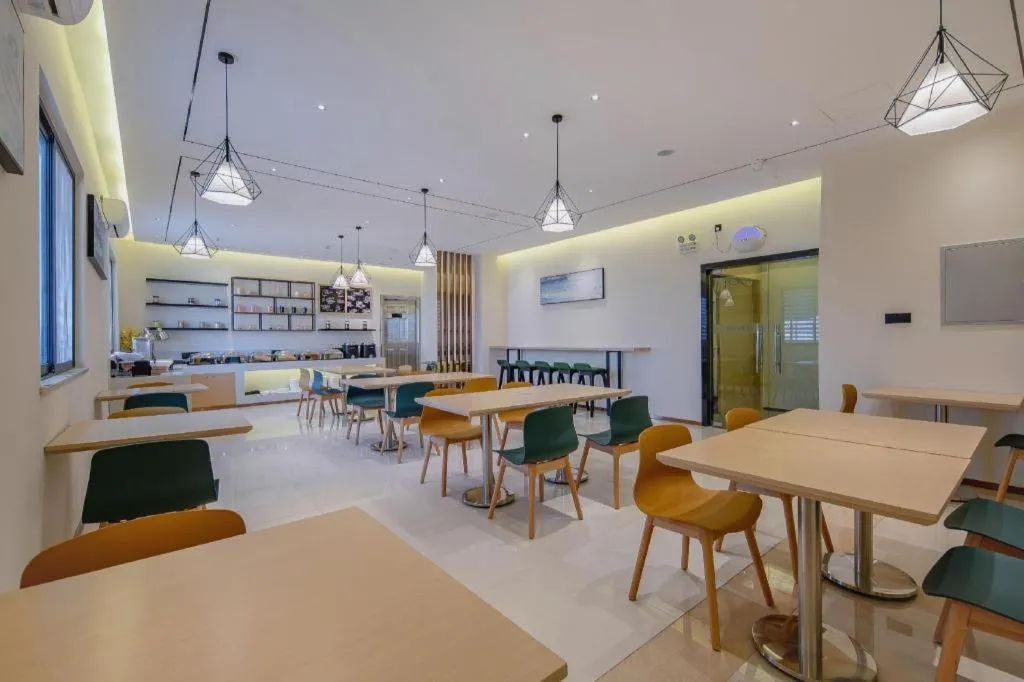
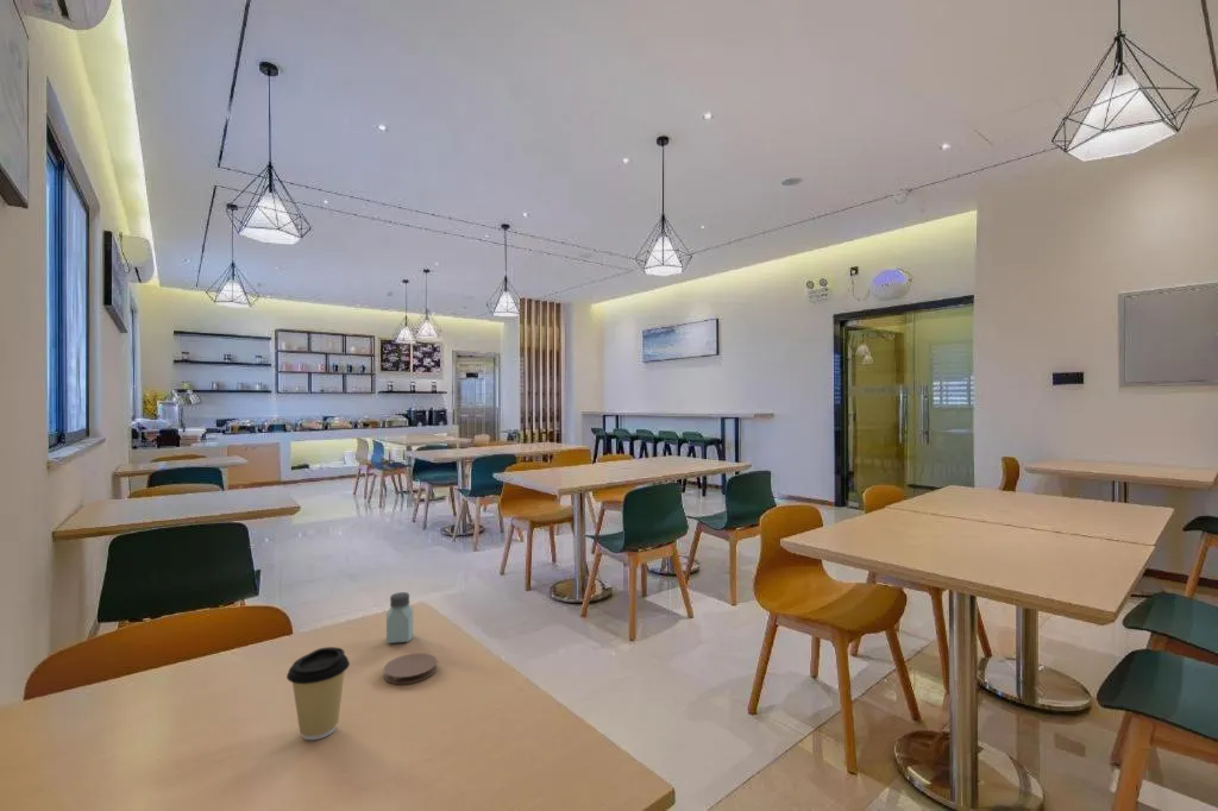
+ coaster (410, 667)
+ saltshaker (400, 616)
+ coffee cup (319, 693)
